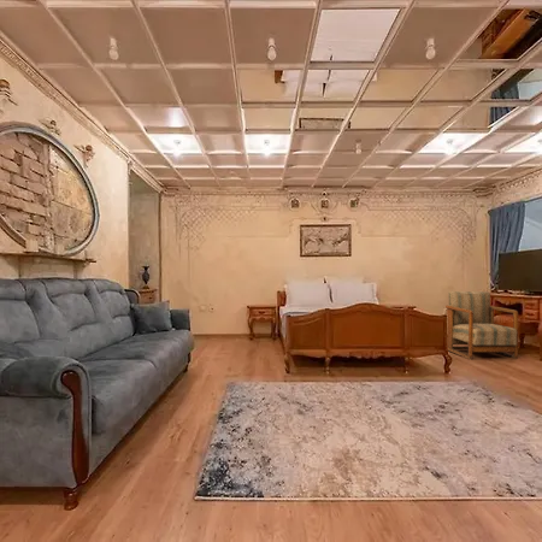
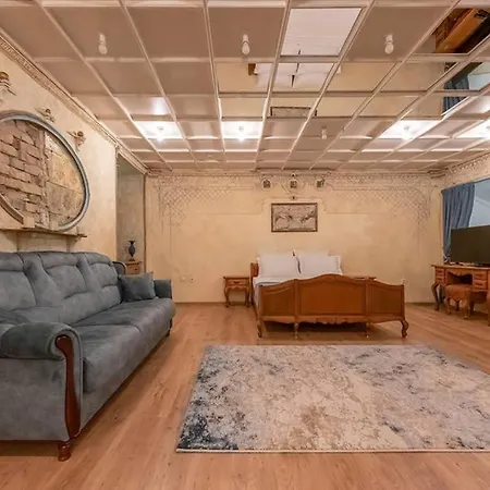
- armchair (479, 323)
